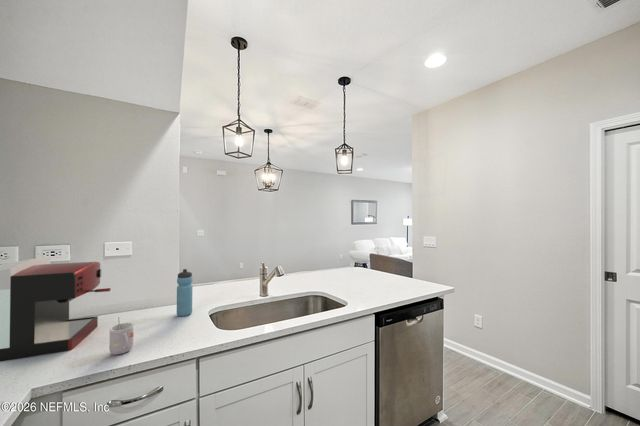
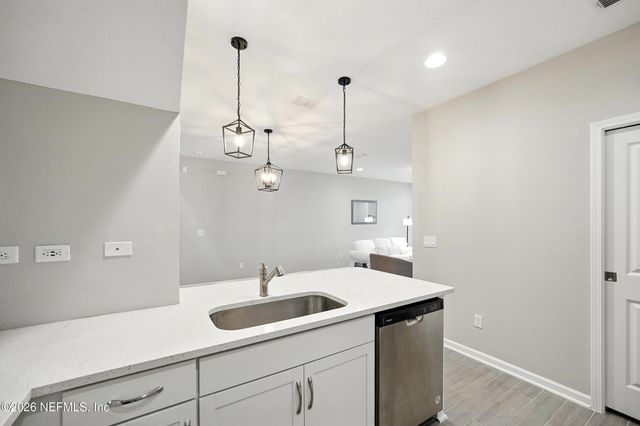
- mug (122, 336)
- coffee maker (59, 299)
- water bottle (184, 291)
